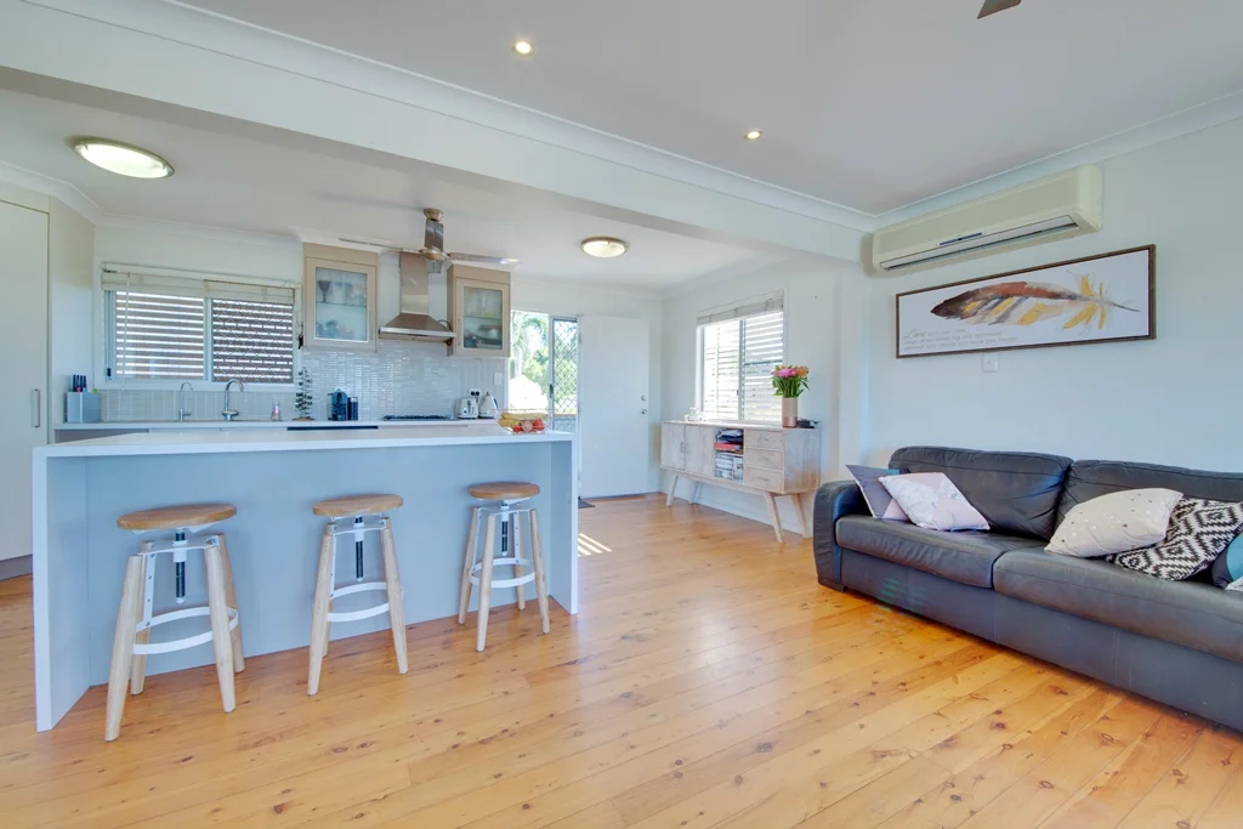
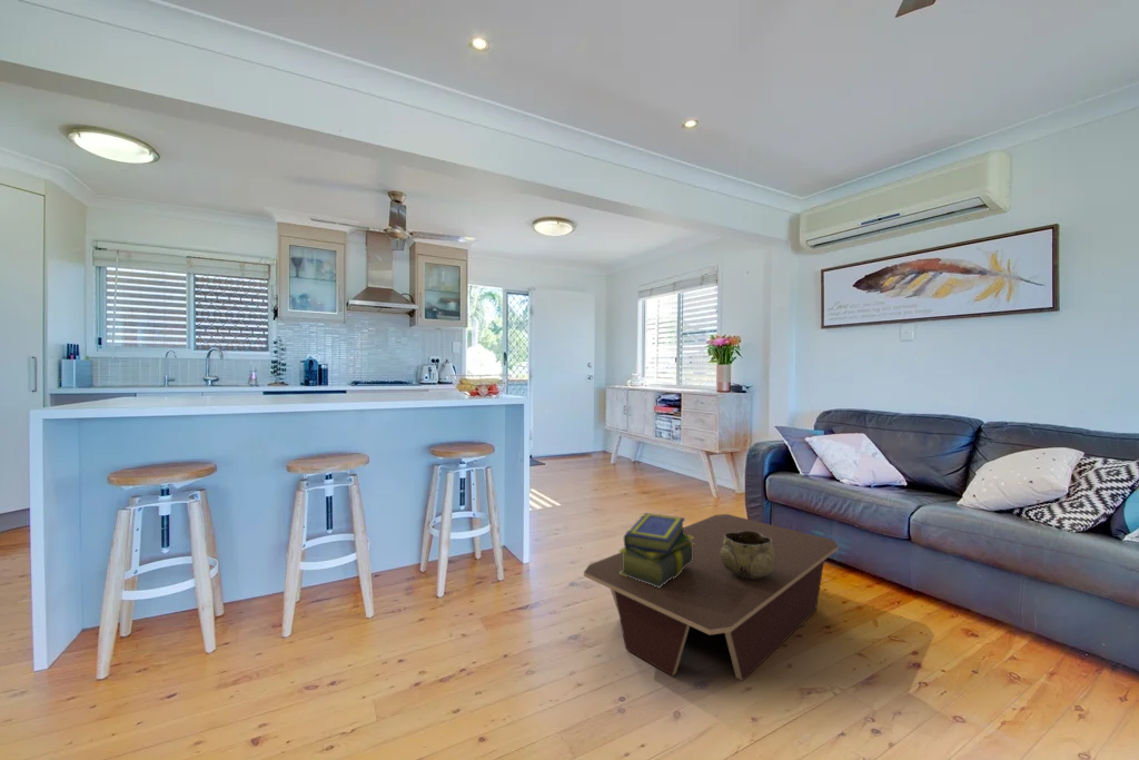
+ coffee table (720, 584)
+ decorative bowl (747, 554)
+ stack of books (657, 546)
